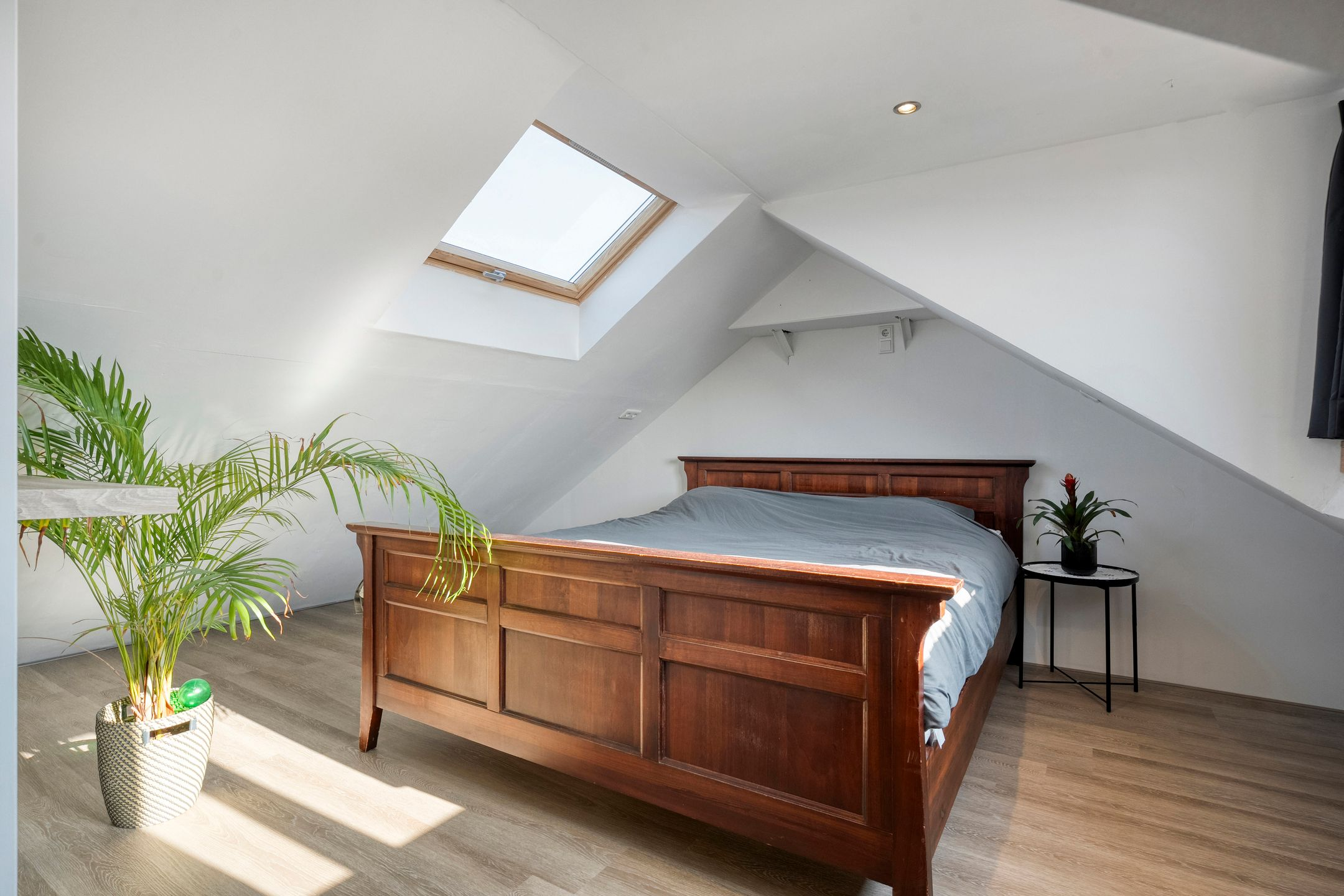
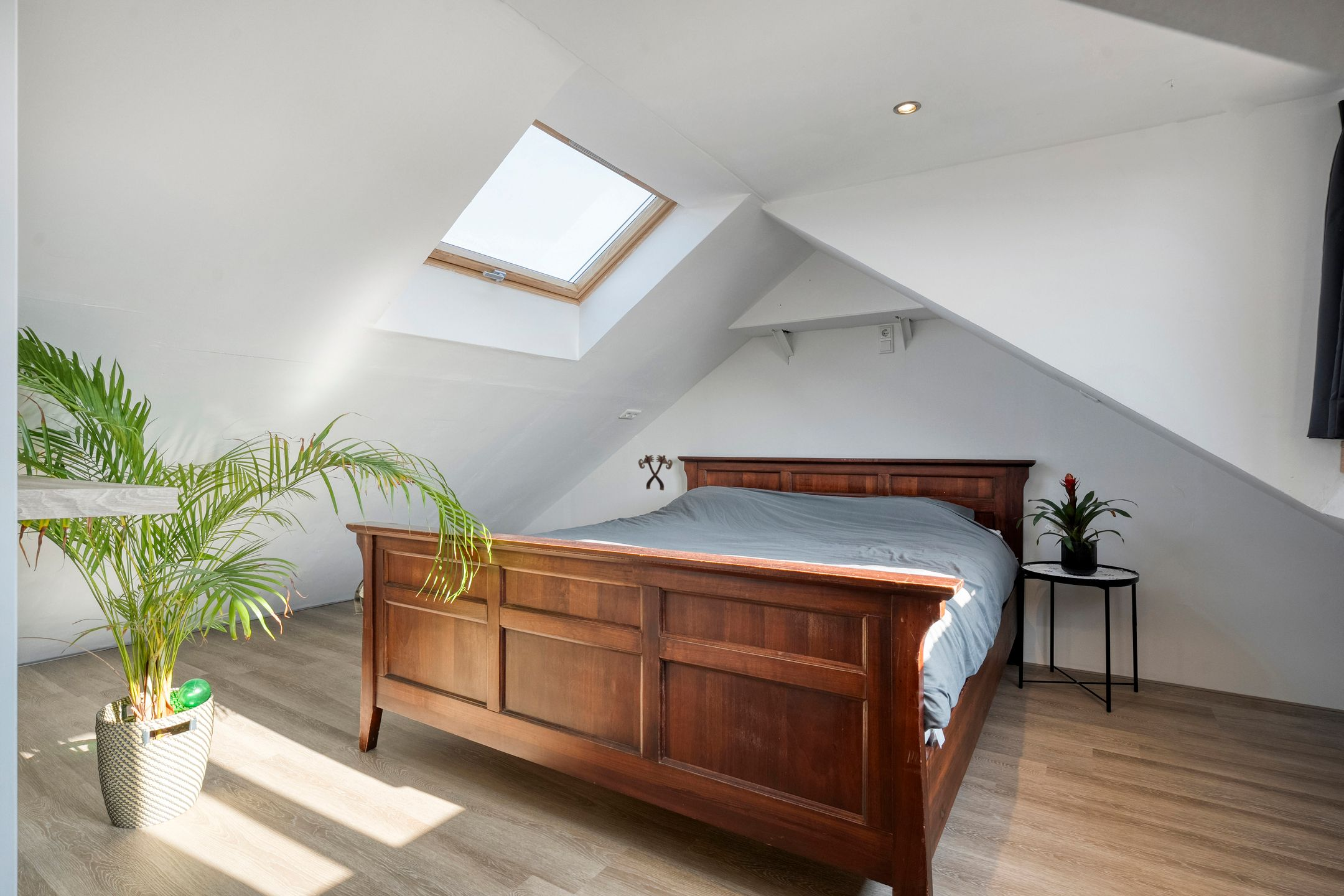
+ decorative ornament (655, 473)
